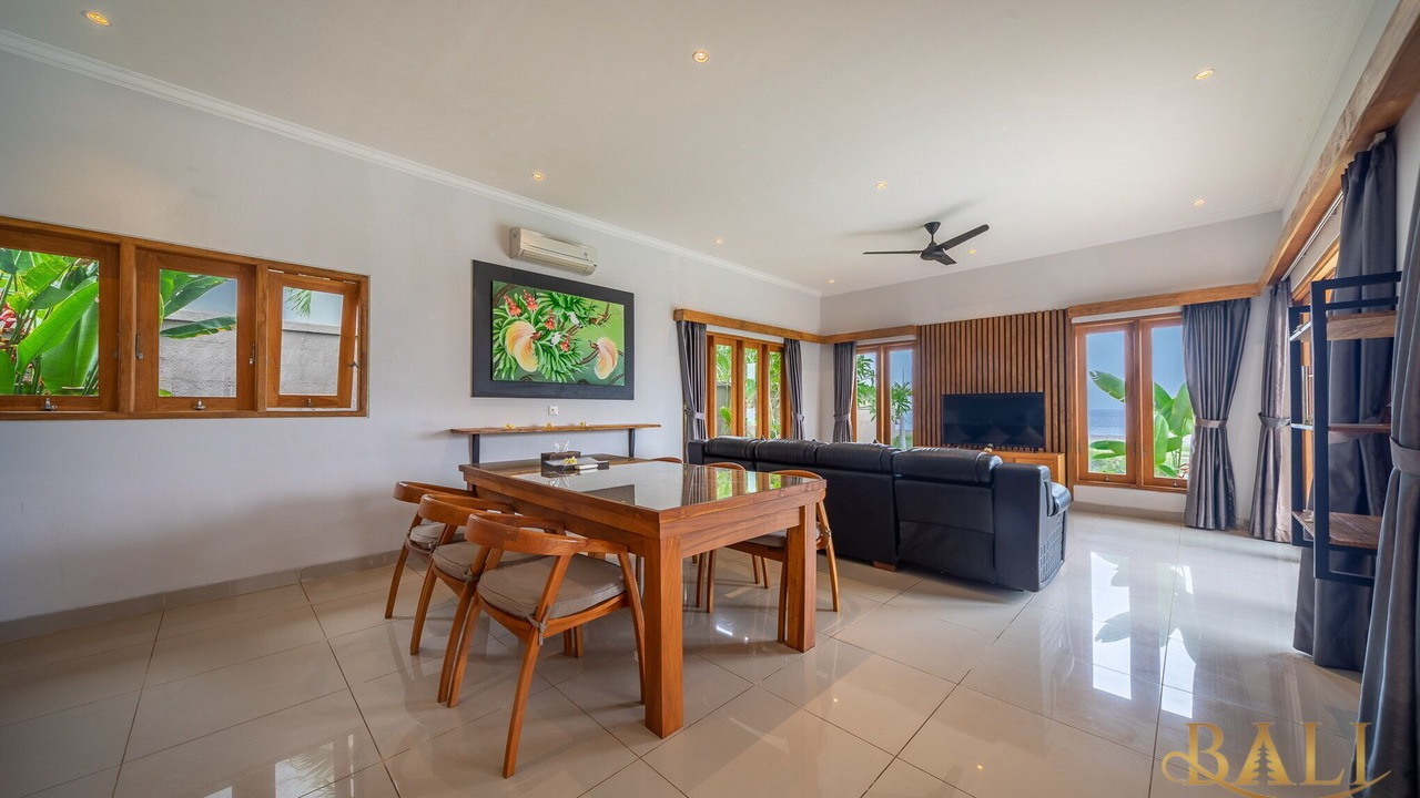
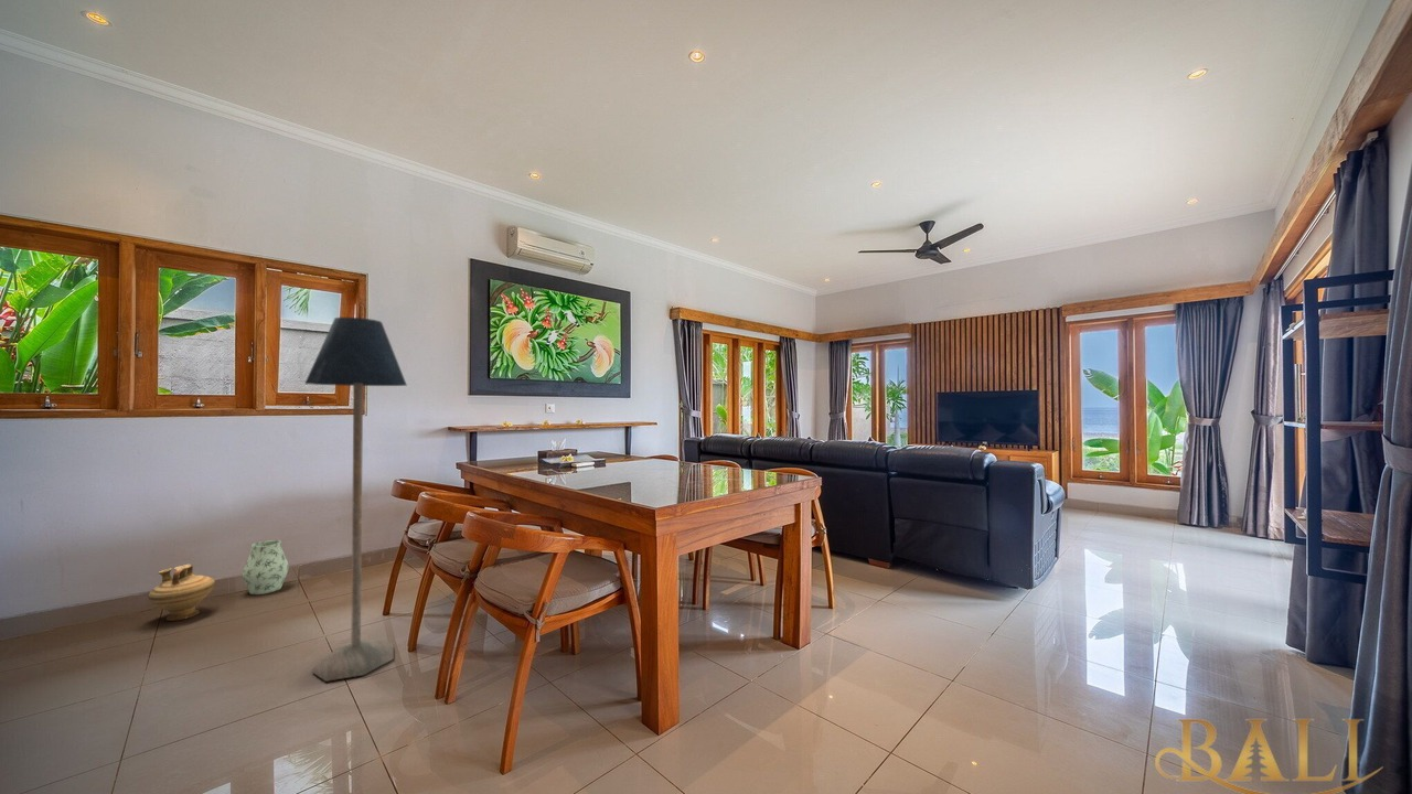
+ ceramic jug (182, 591)
+ vase (266, 566)
+ floor lamp (356, 490)
